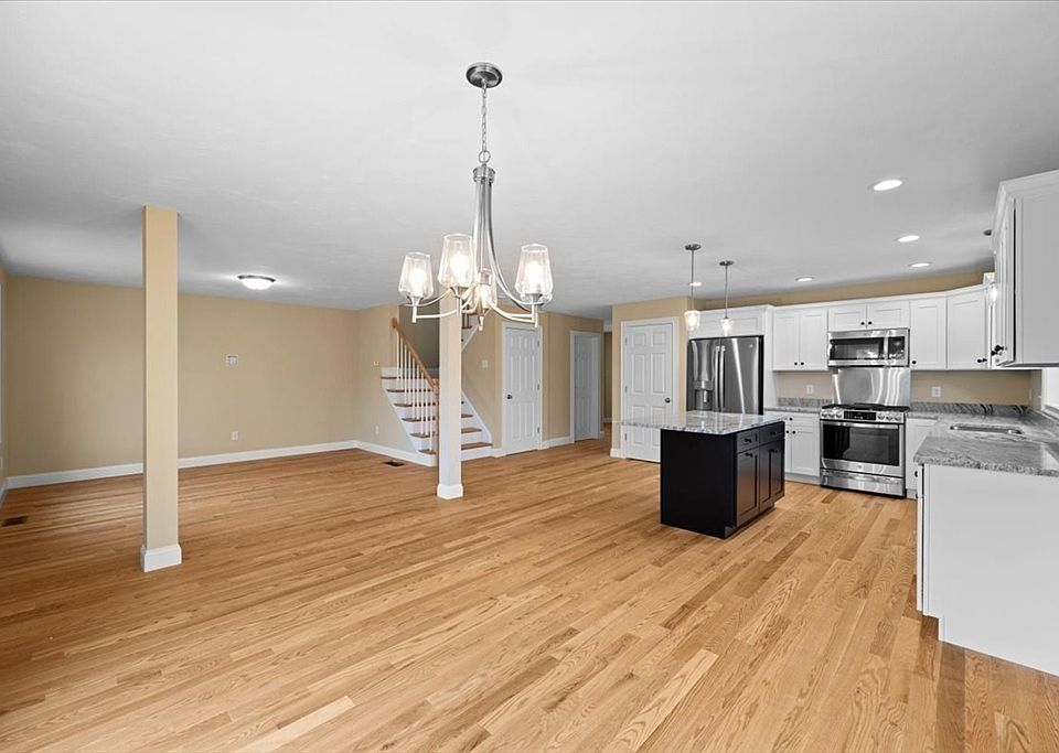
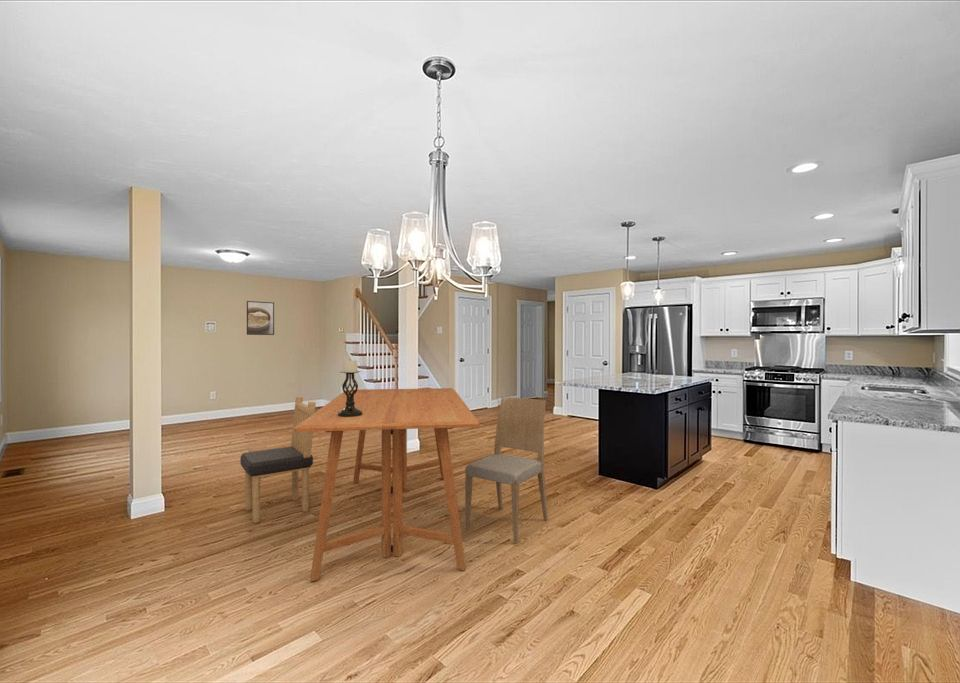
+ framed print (260, 318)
+ dining table (396, 458)
+ candle holder (350, 386)
+ dining chair (507, 463)
+ dining chair (278, 455)
